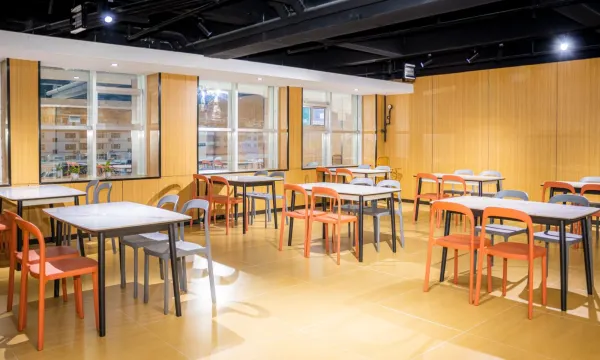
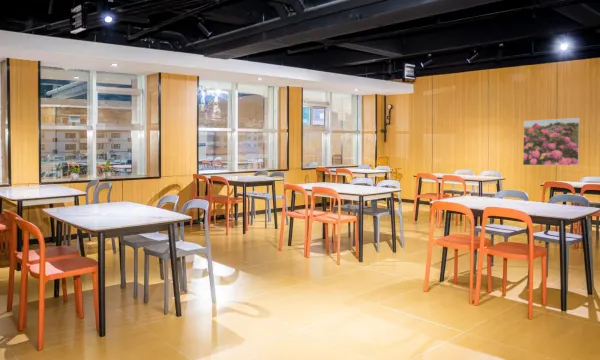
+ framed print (550, 142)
